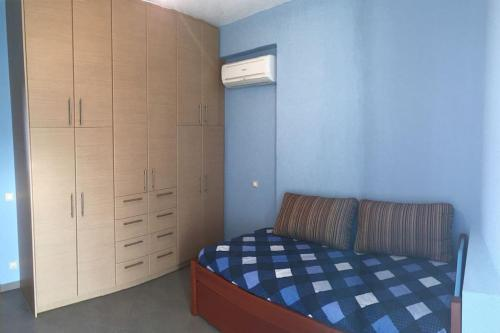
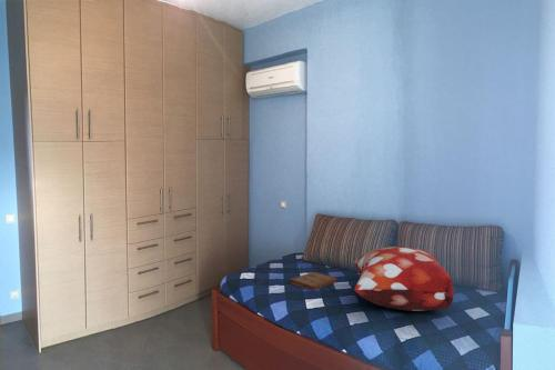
+ book (313, 280)
+ decorative pillow (397, 276)
